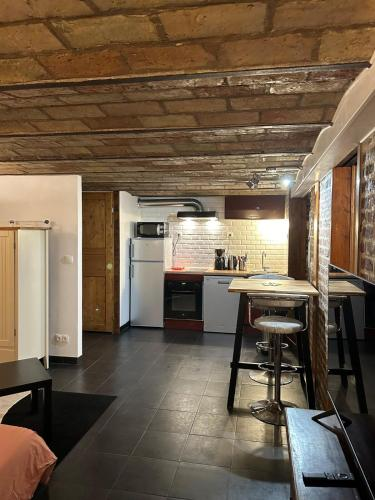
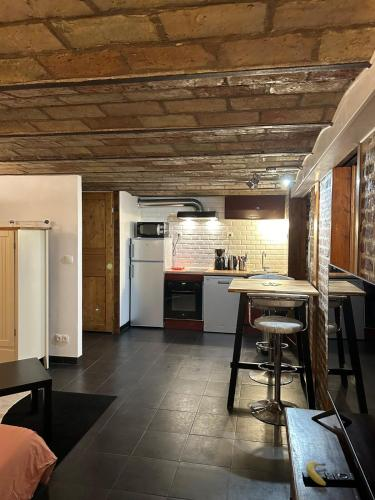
+ fruit (314, 470)
